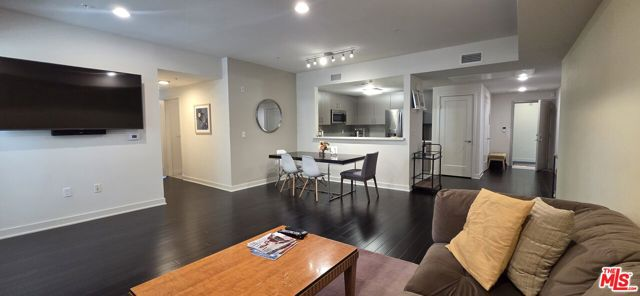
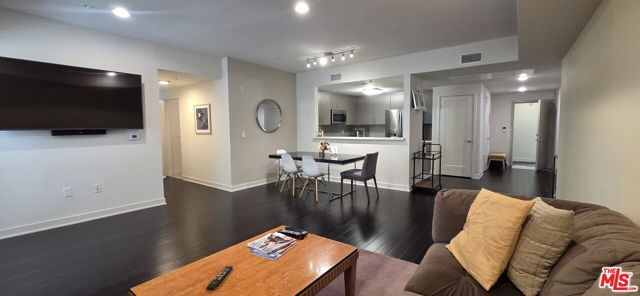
+ remote control (220, 277)
